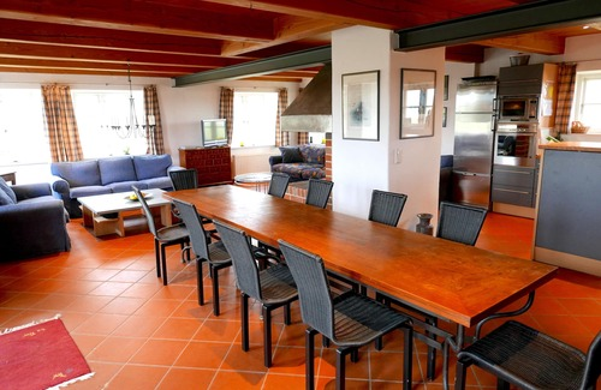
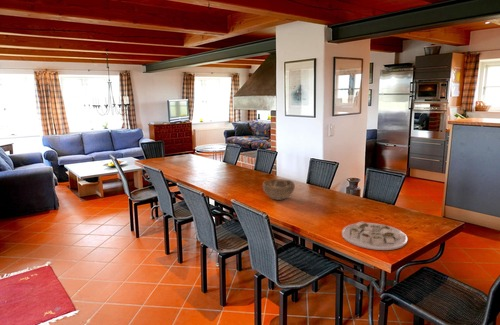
+ platter (373, 232)
+ decorative bowl (278, 190)
